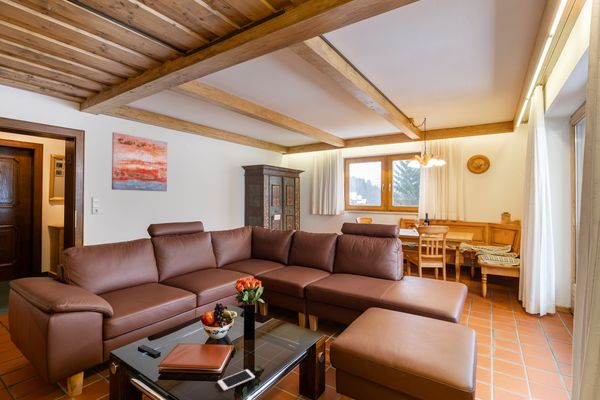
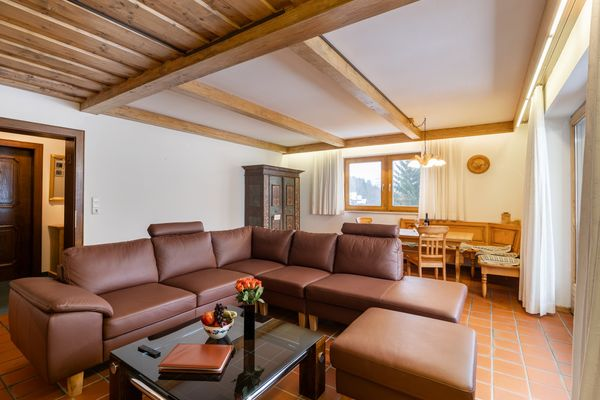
- cell phone (236, 379)
- wall art (141, 164)
